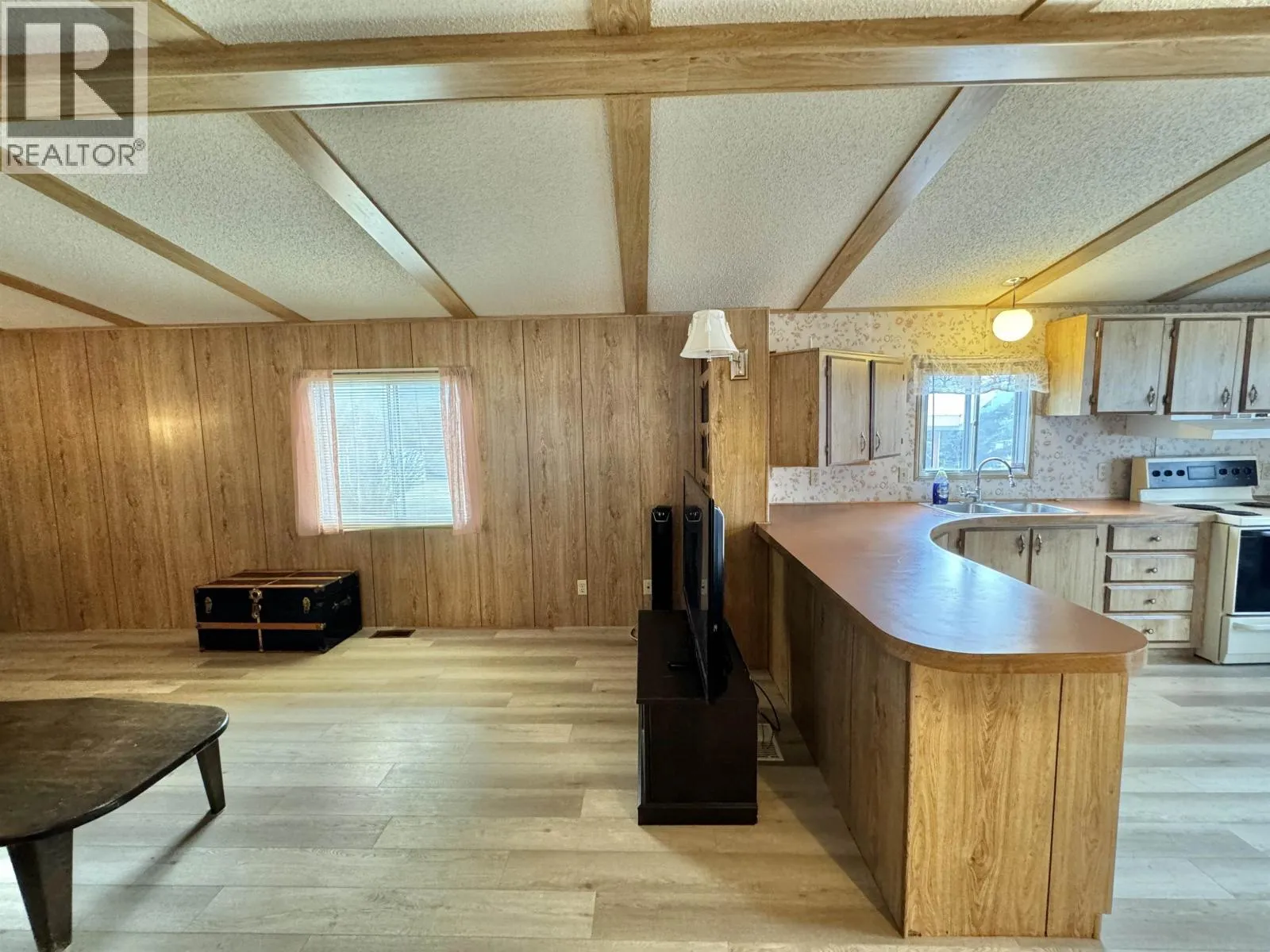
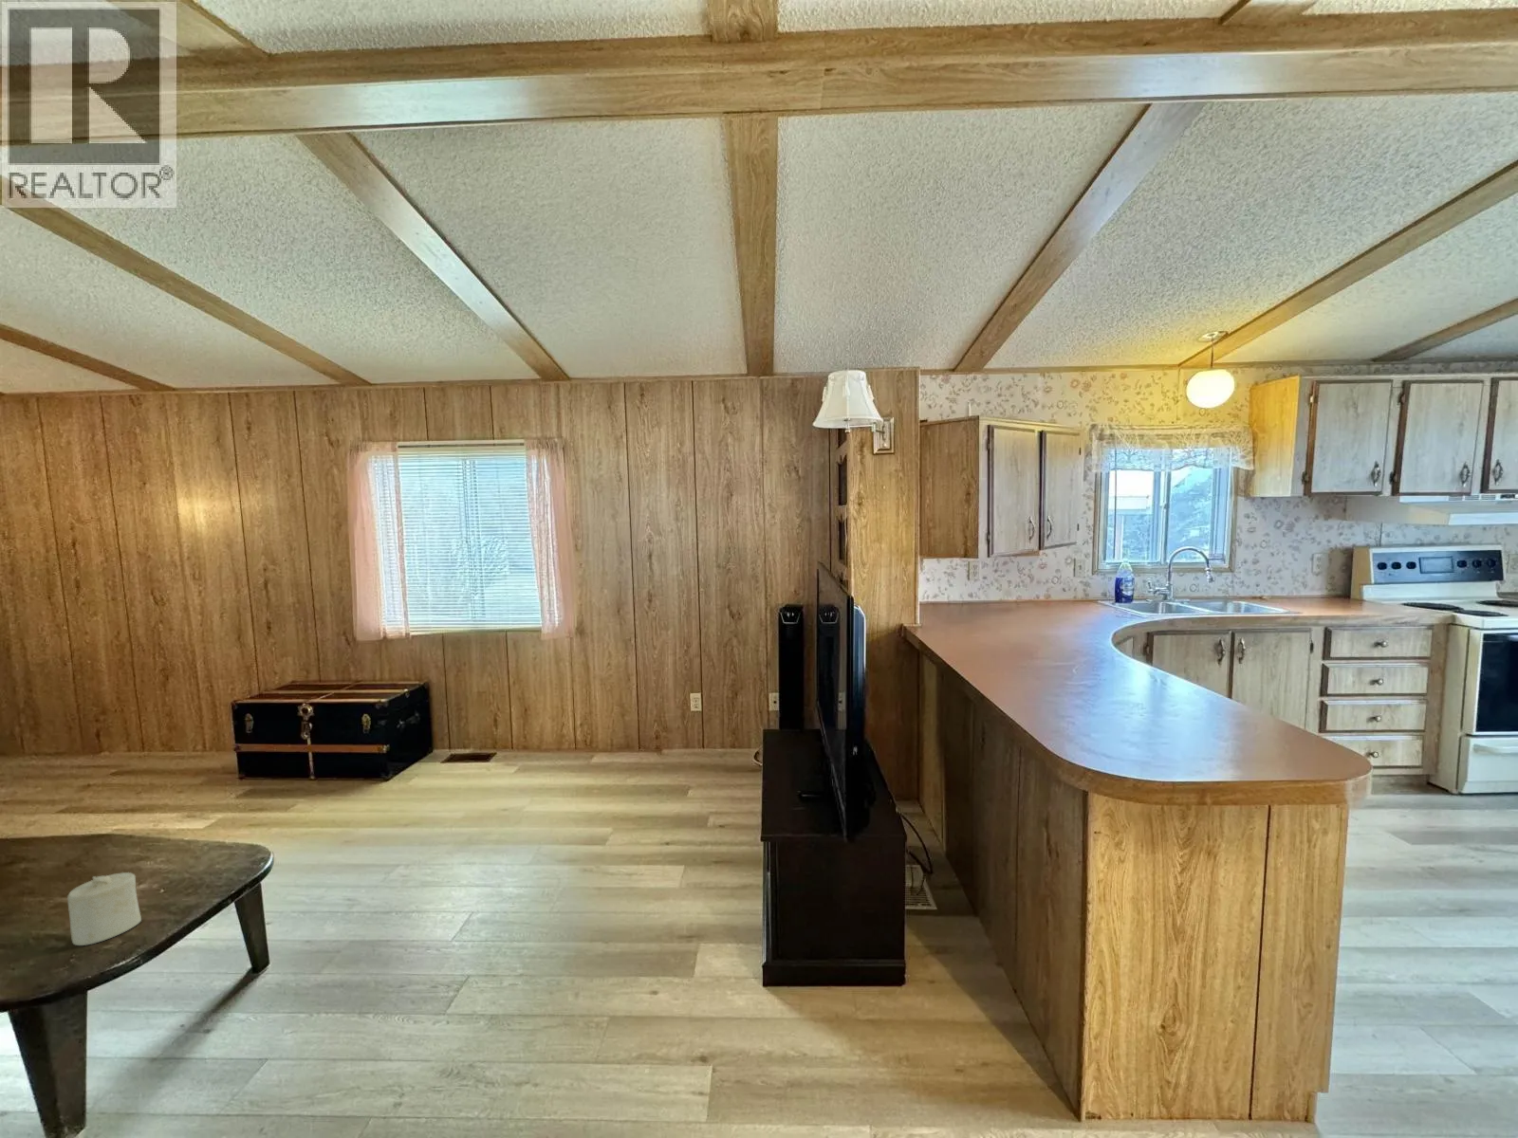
+ candle (104, 901)
